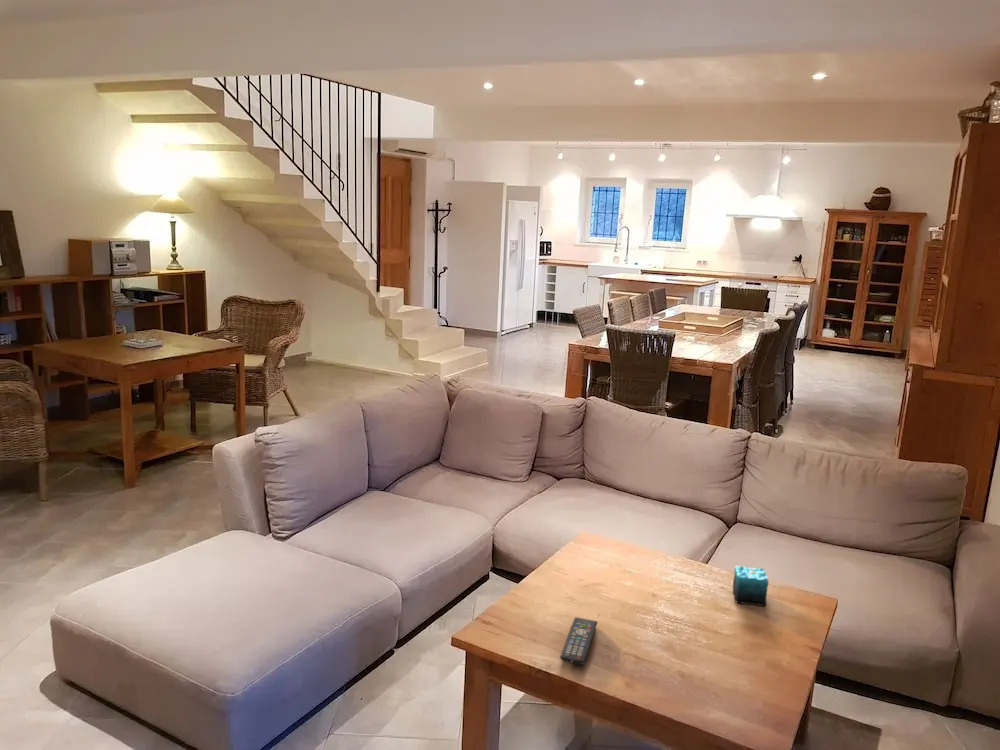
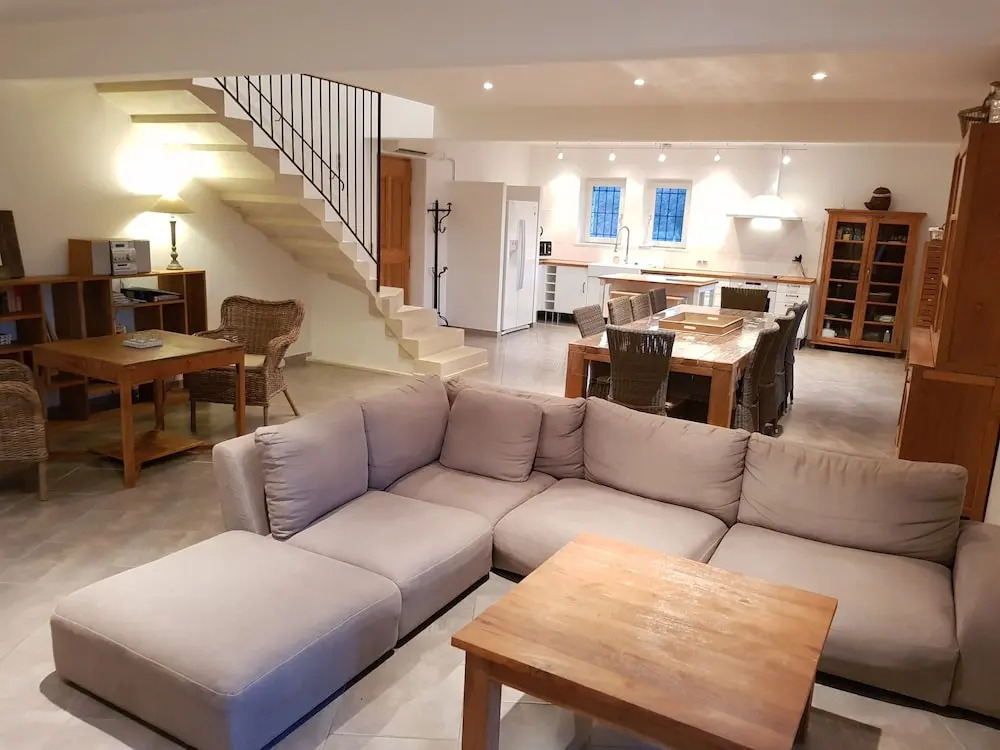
- remote control (579, 639)
- candle (750, 579)
